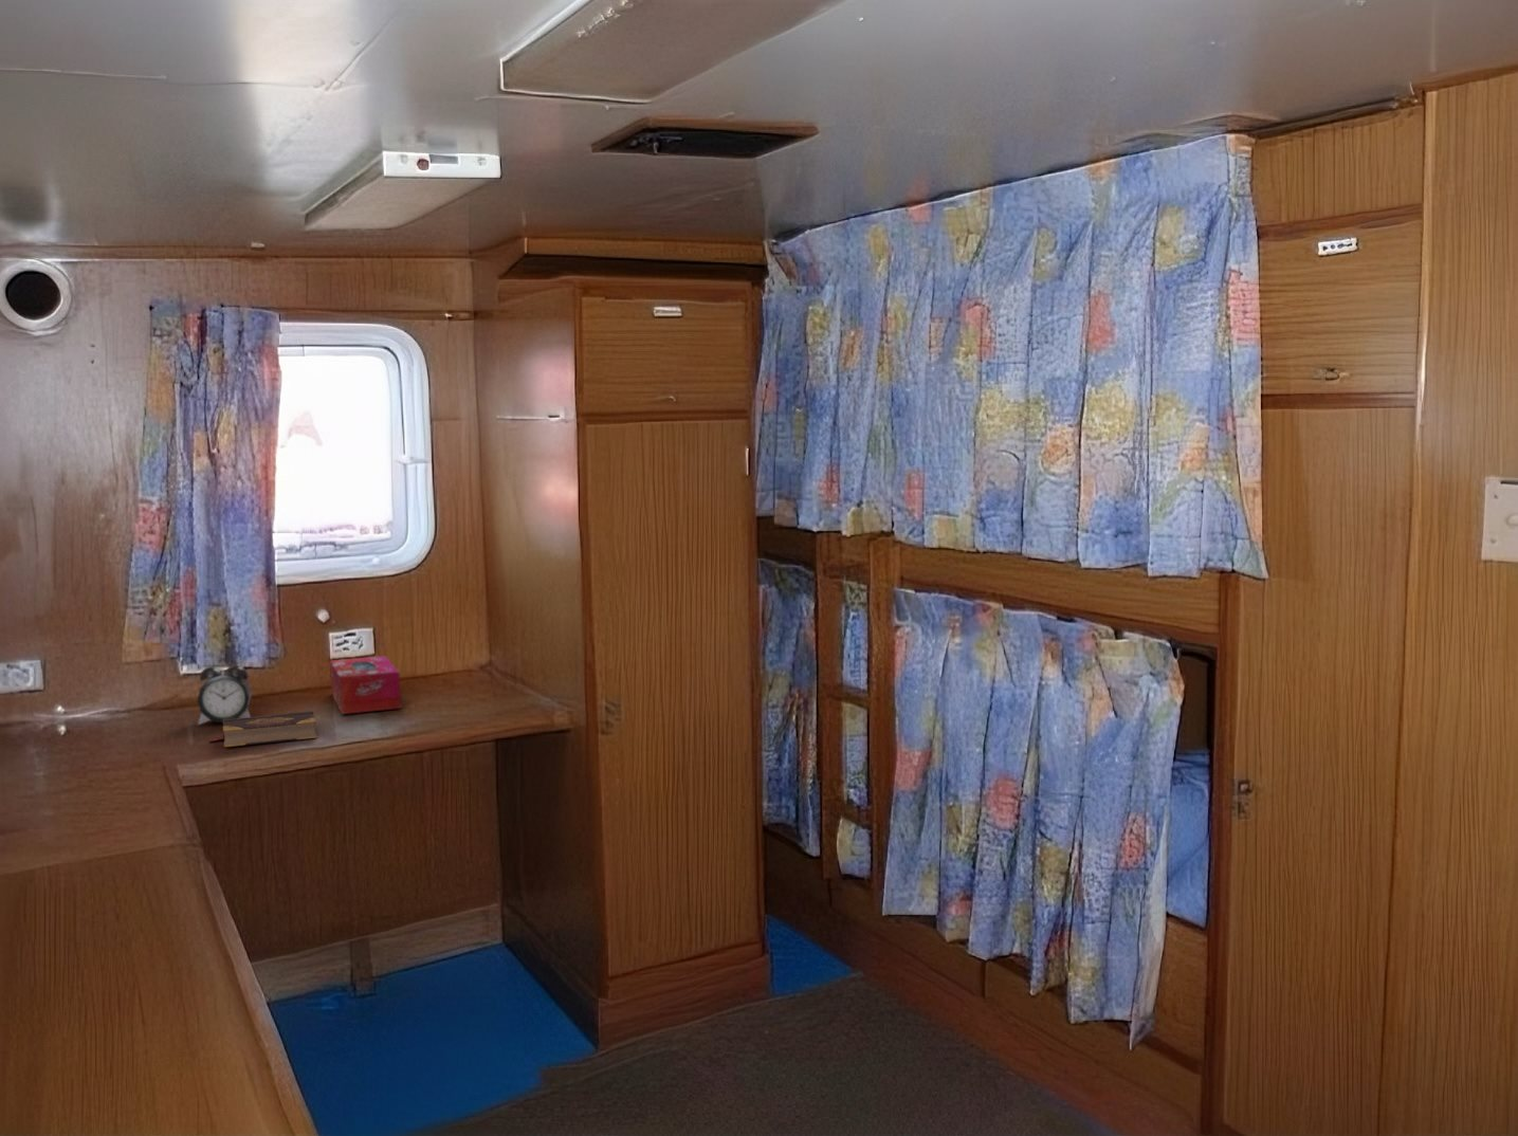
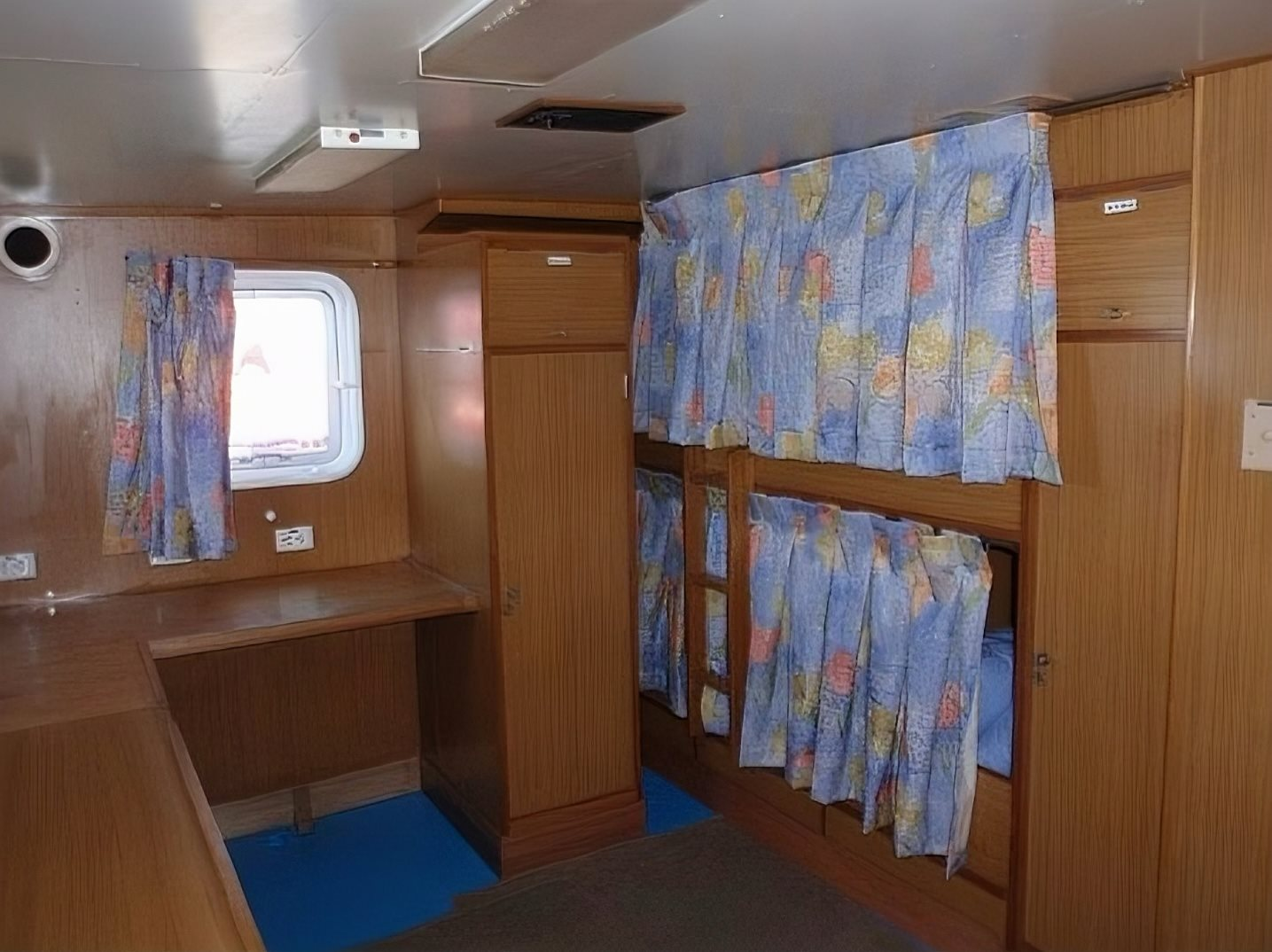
- book (261, 729)
- tissue box (364, 684)
- alarm clock (223, 693)
